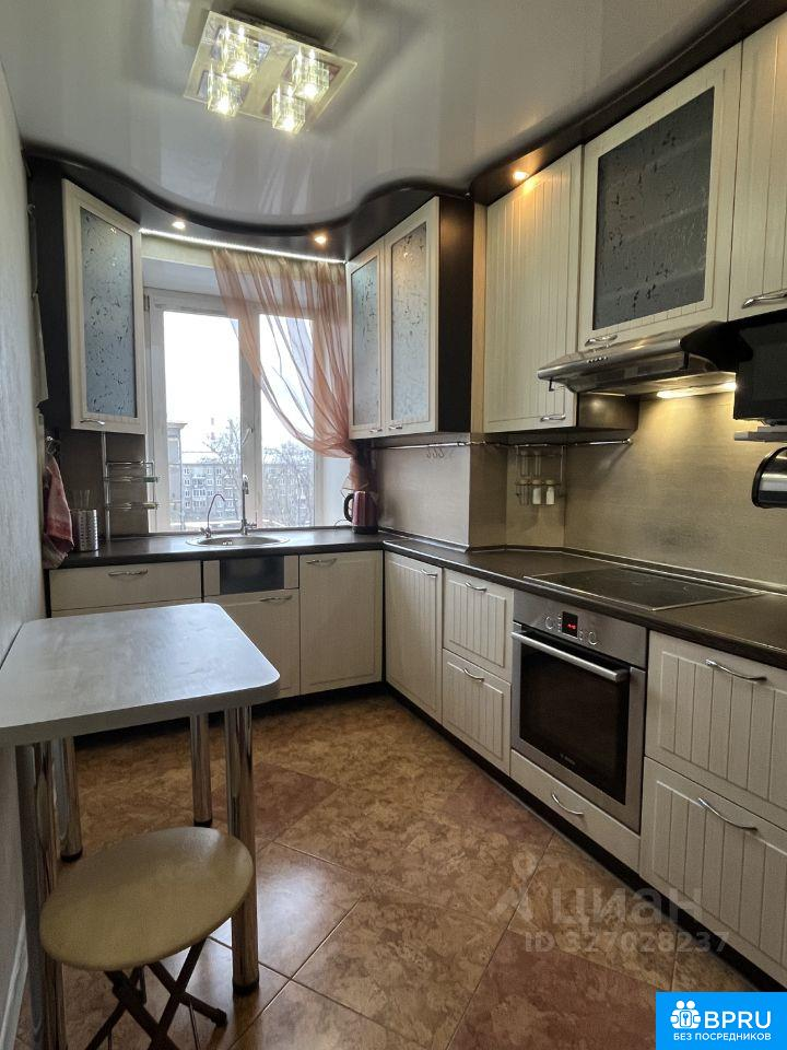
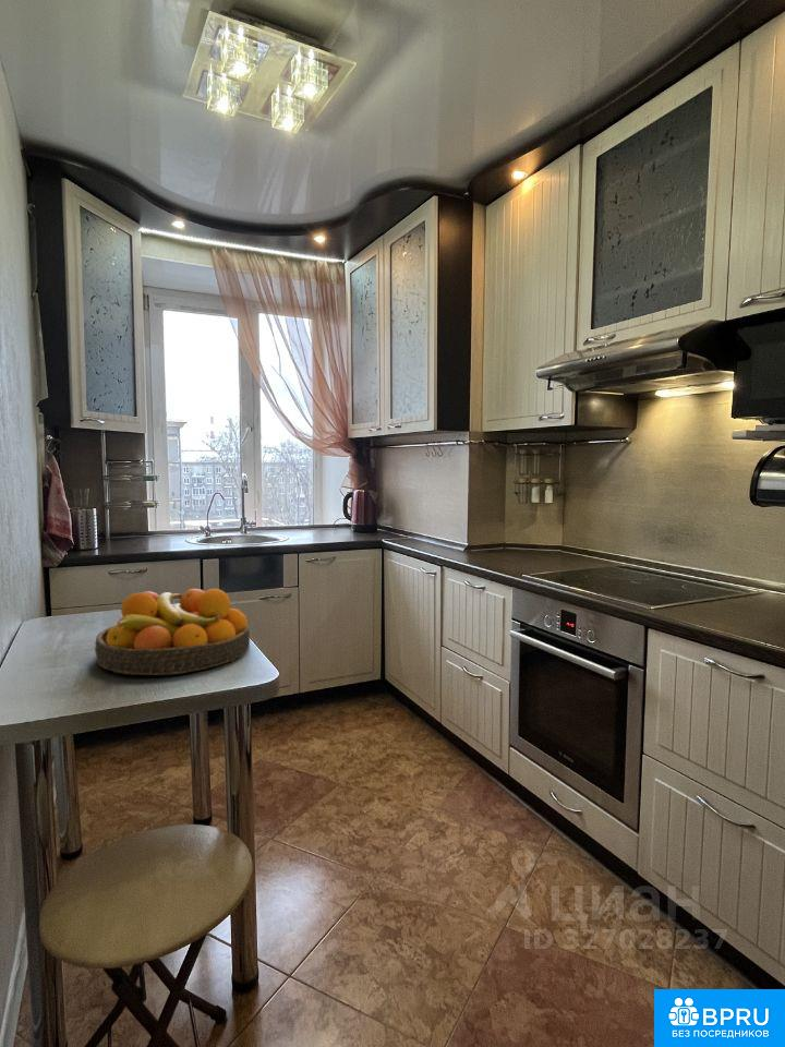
+ fruit bowl (174, 621)
